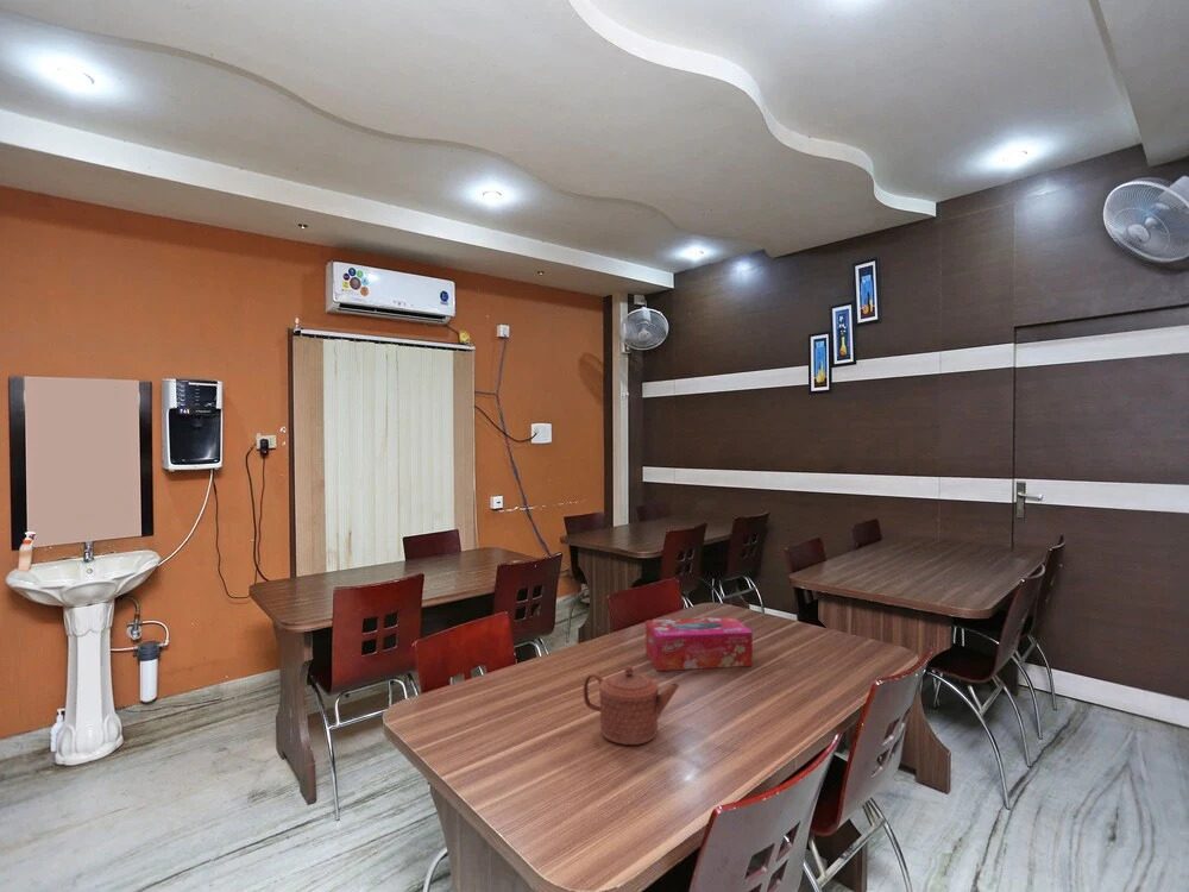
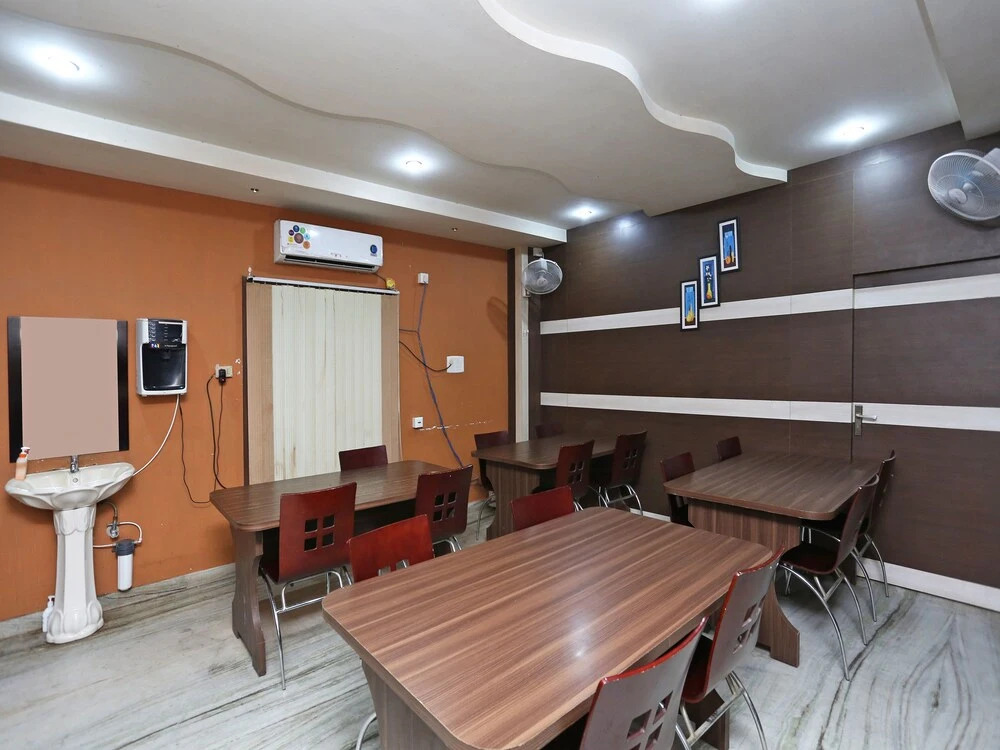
- teapot (629, 698)
- tissue box (697, 642)
